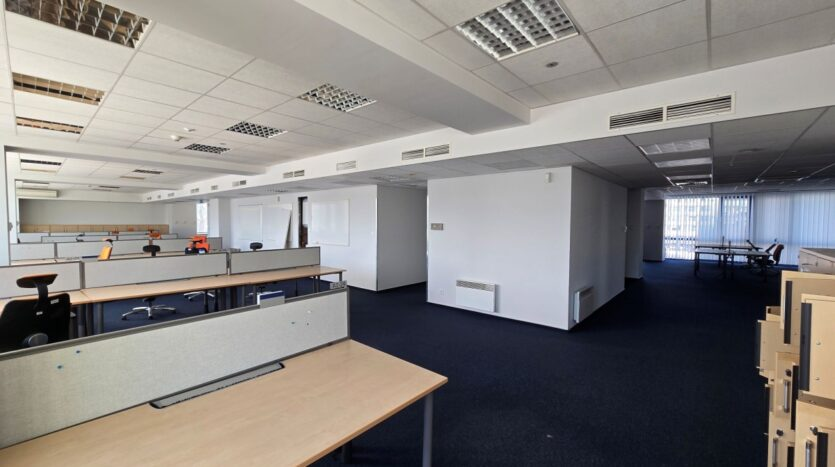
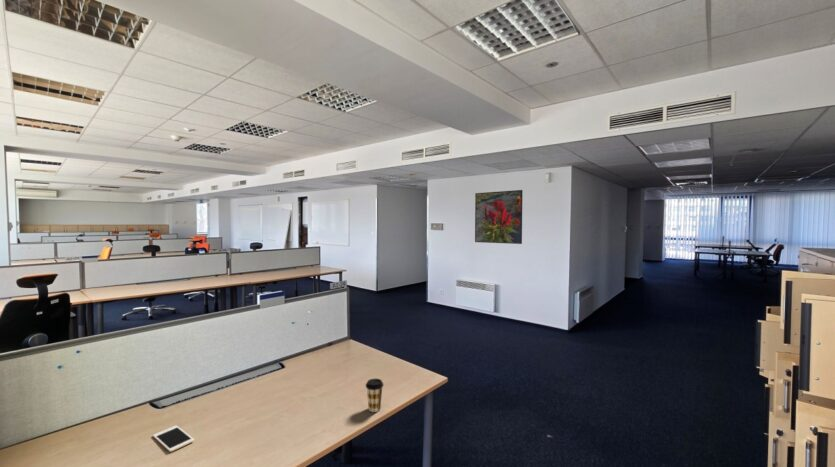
+ coffee cup (374, 395)
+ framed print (497, 217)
+ cell phone (173, 437)
